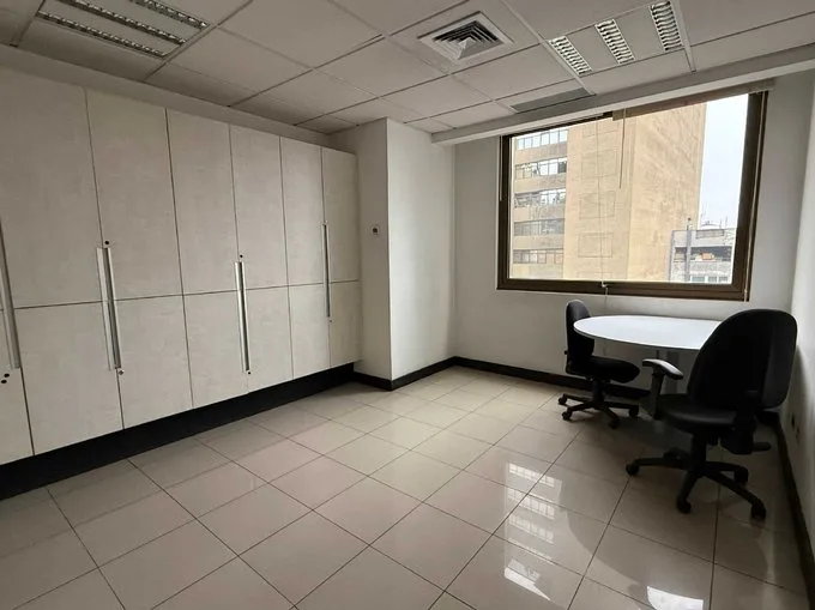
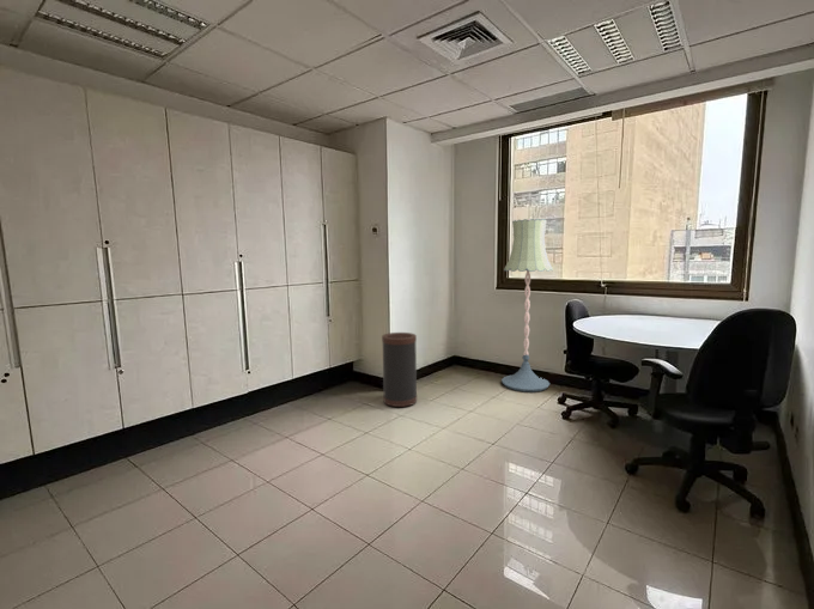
+ trash can (399, 369)
+ floor lamp (526, 303)
